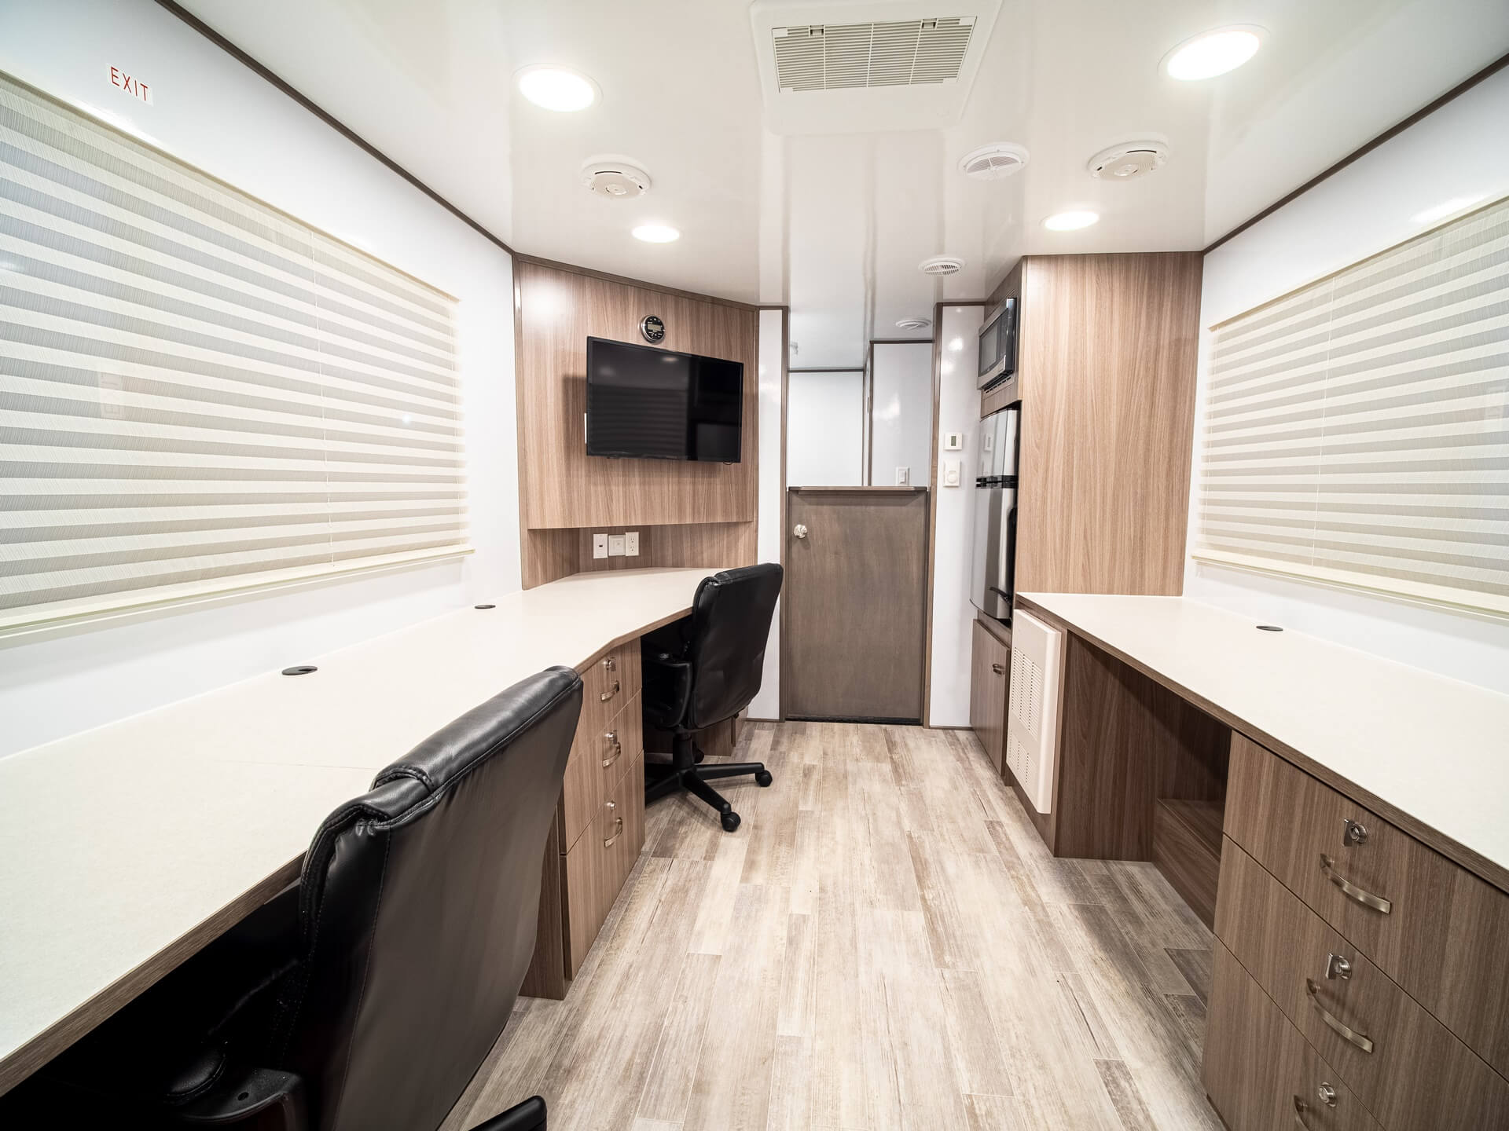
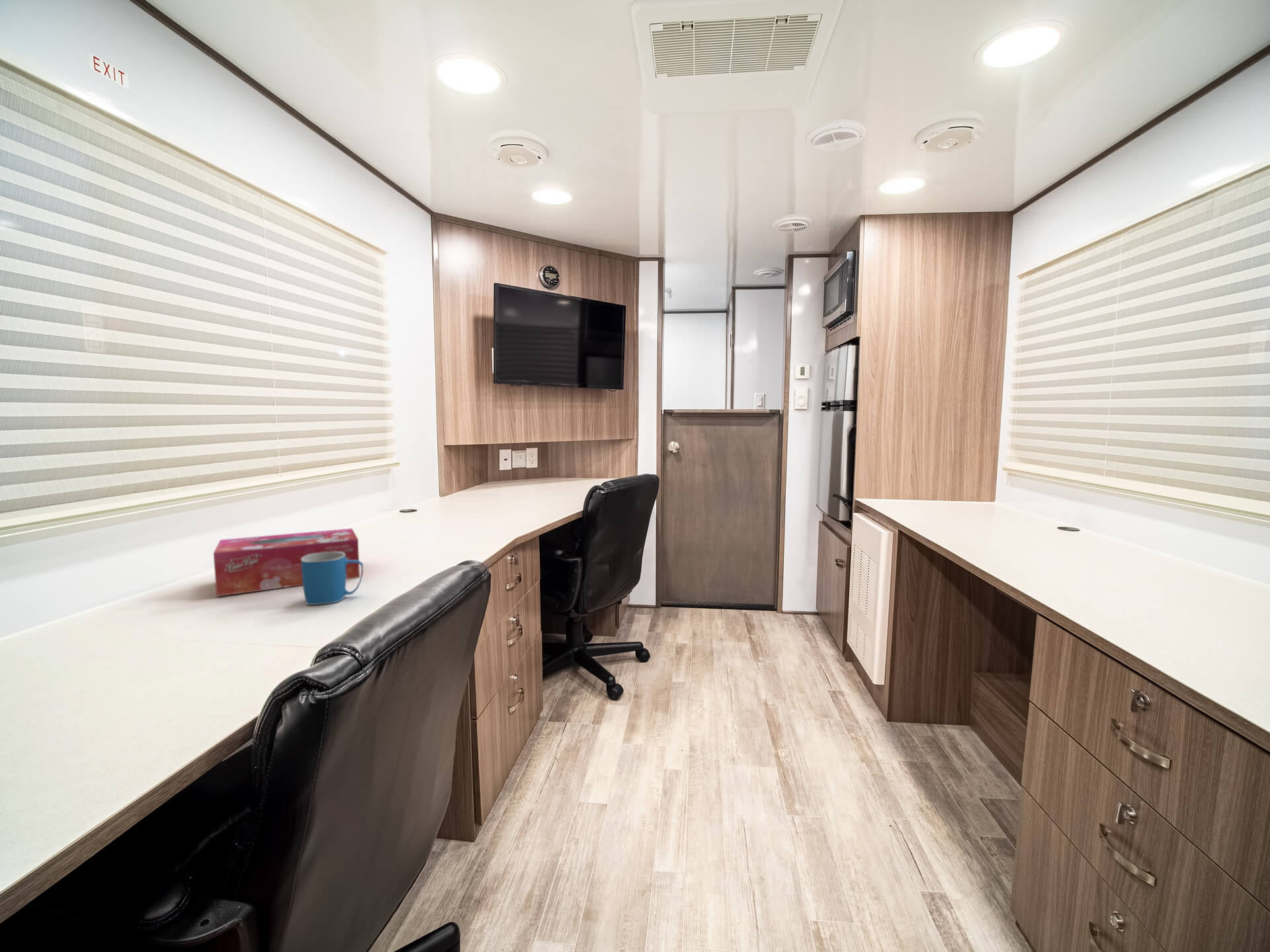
+ tissue box (290, 559)
+ mug (333, 576)
